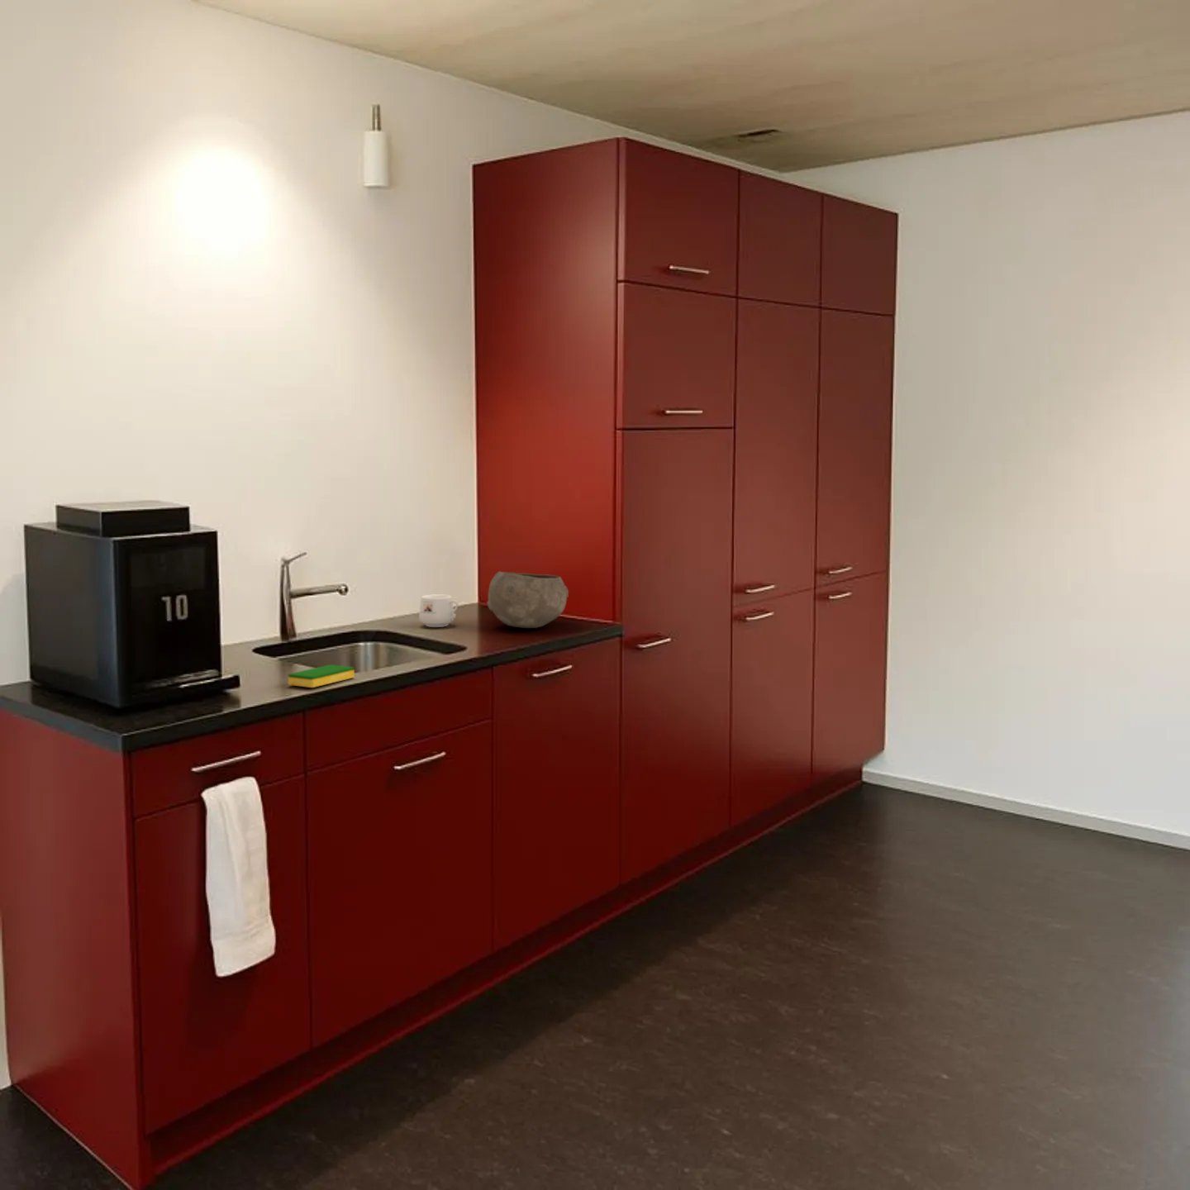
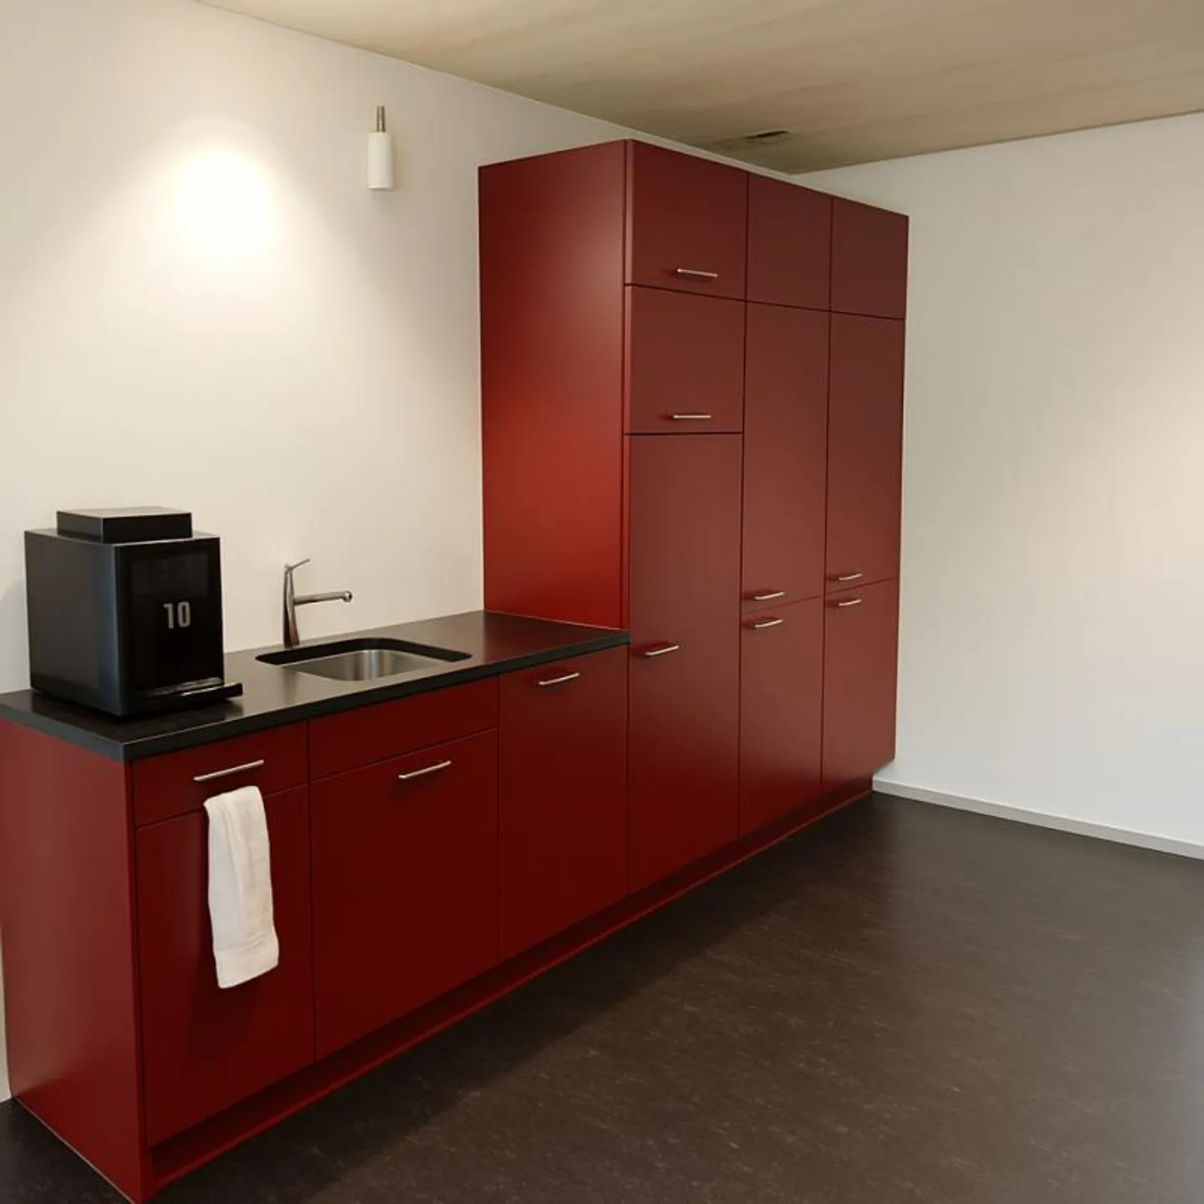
- bowl (529, 599)
- dish sponge (321, 676)
- mug (439, 610)
